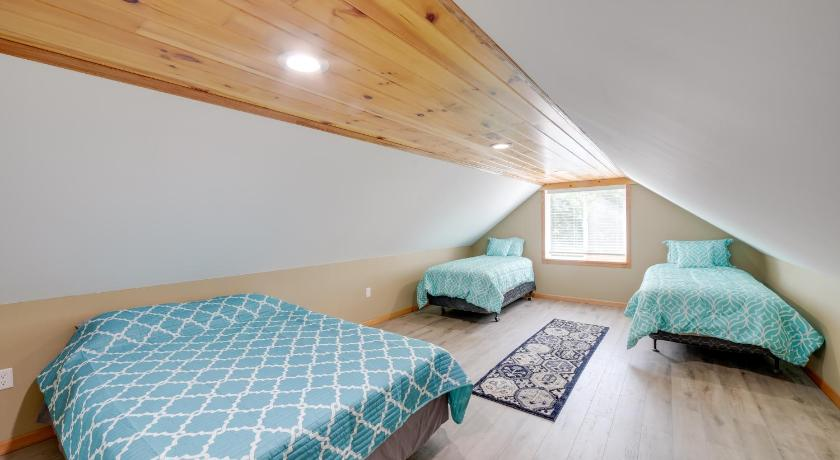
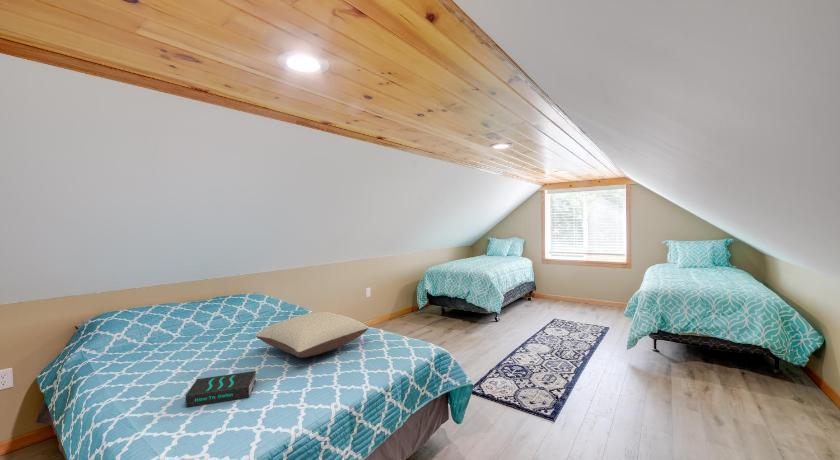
+ pillow (312, 332)
+ book (223, 387)
